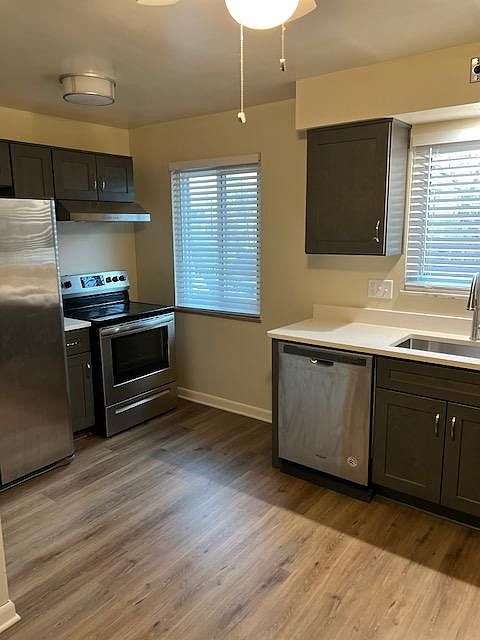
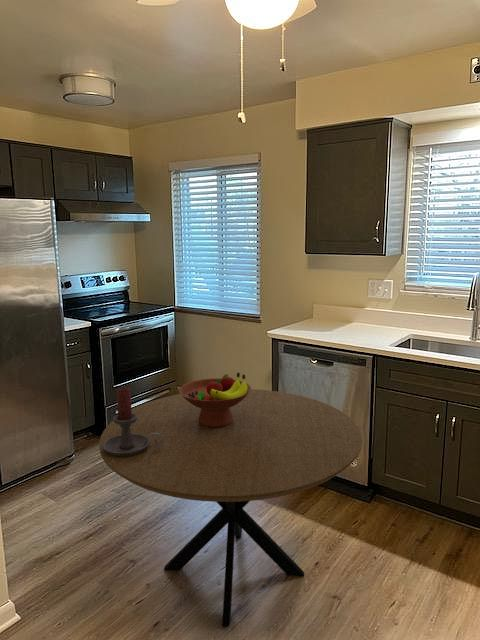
+ fruit bowl (215, 398)
+ dining table (232, 501)
+ candle holder (132, 417)
